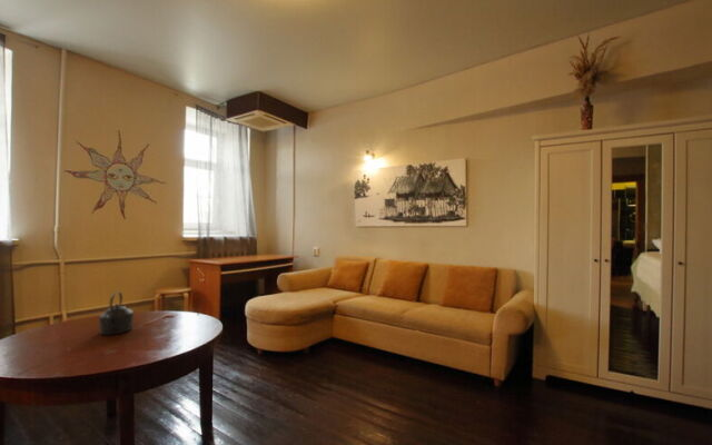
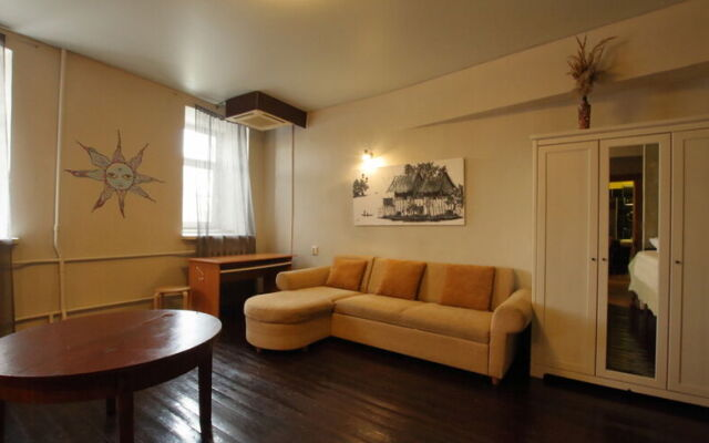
- kettle (113, 313)
